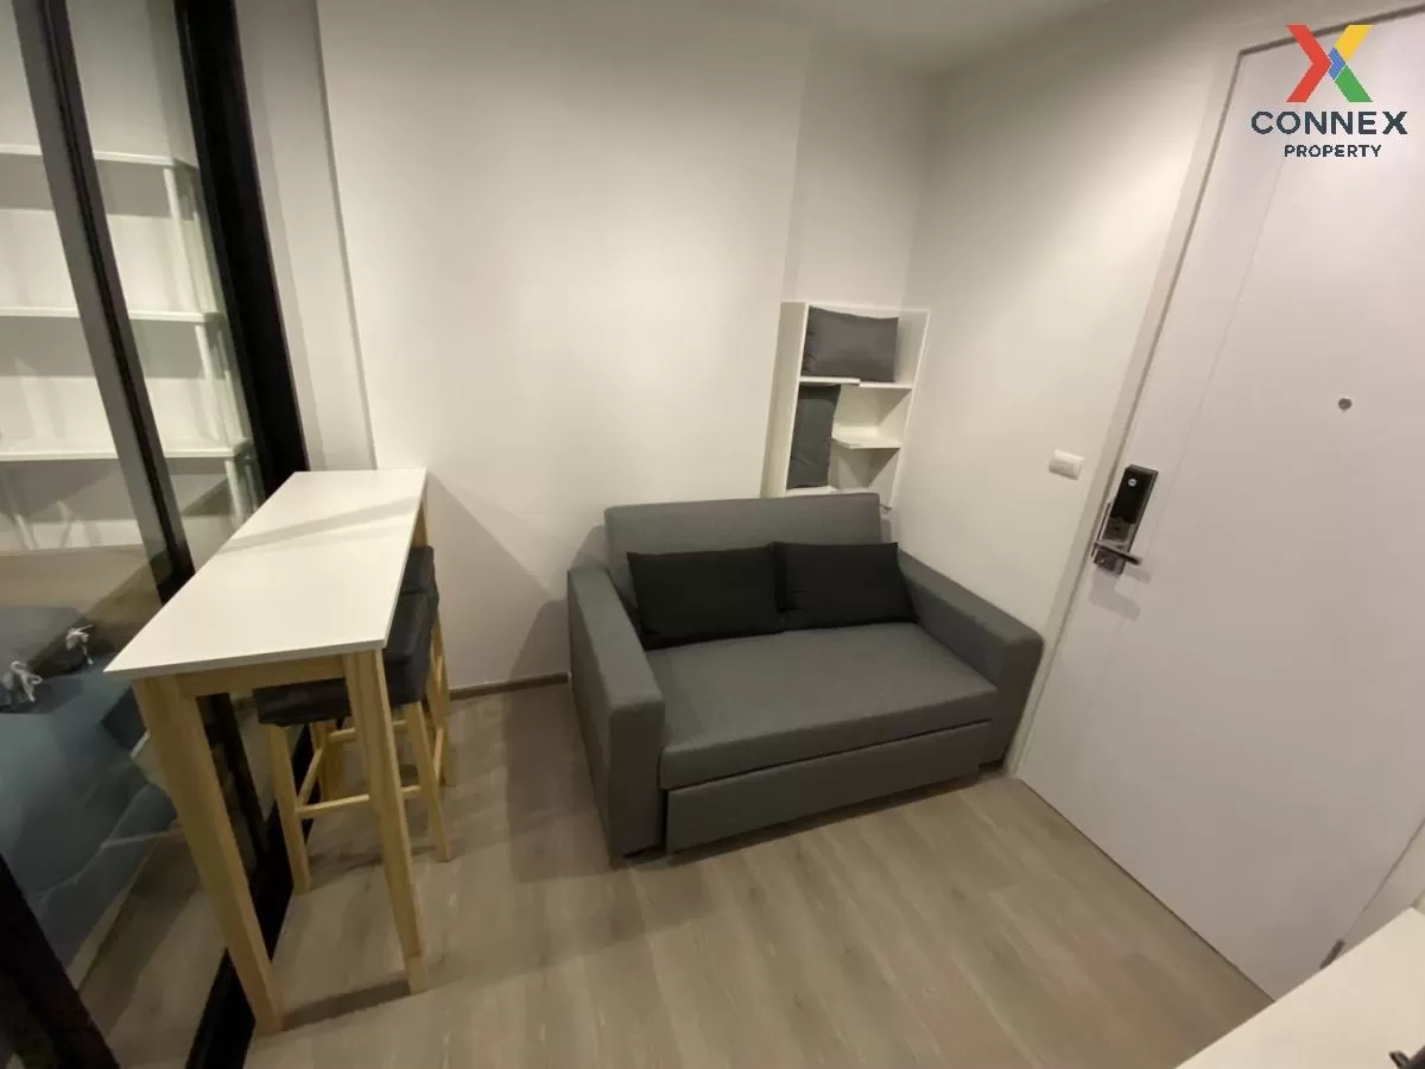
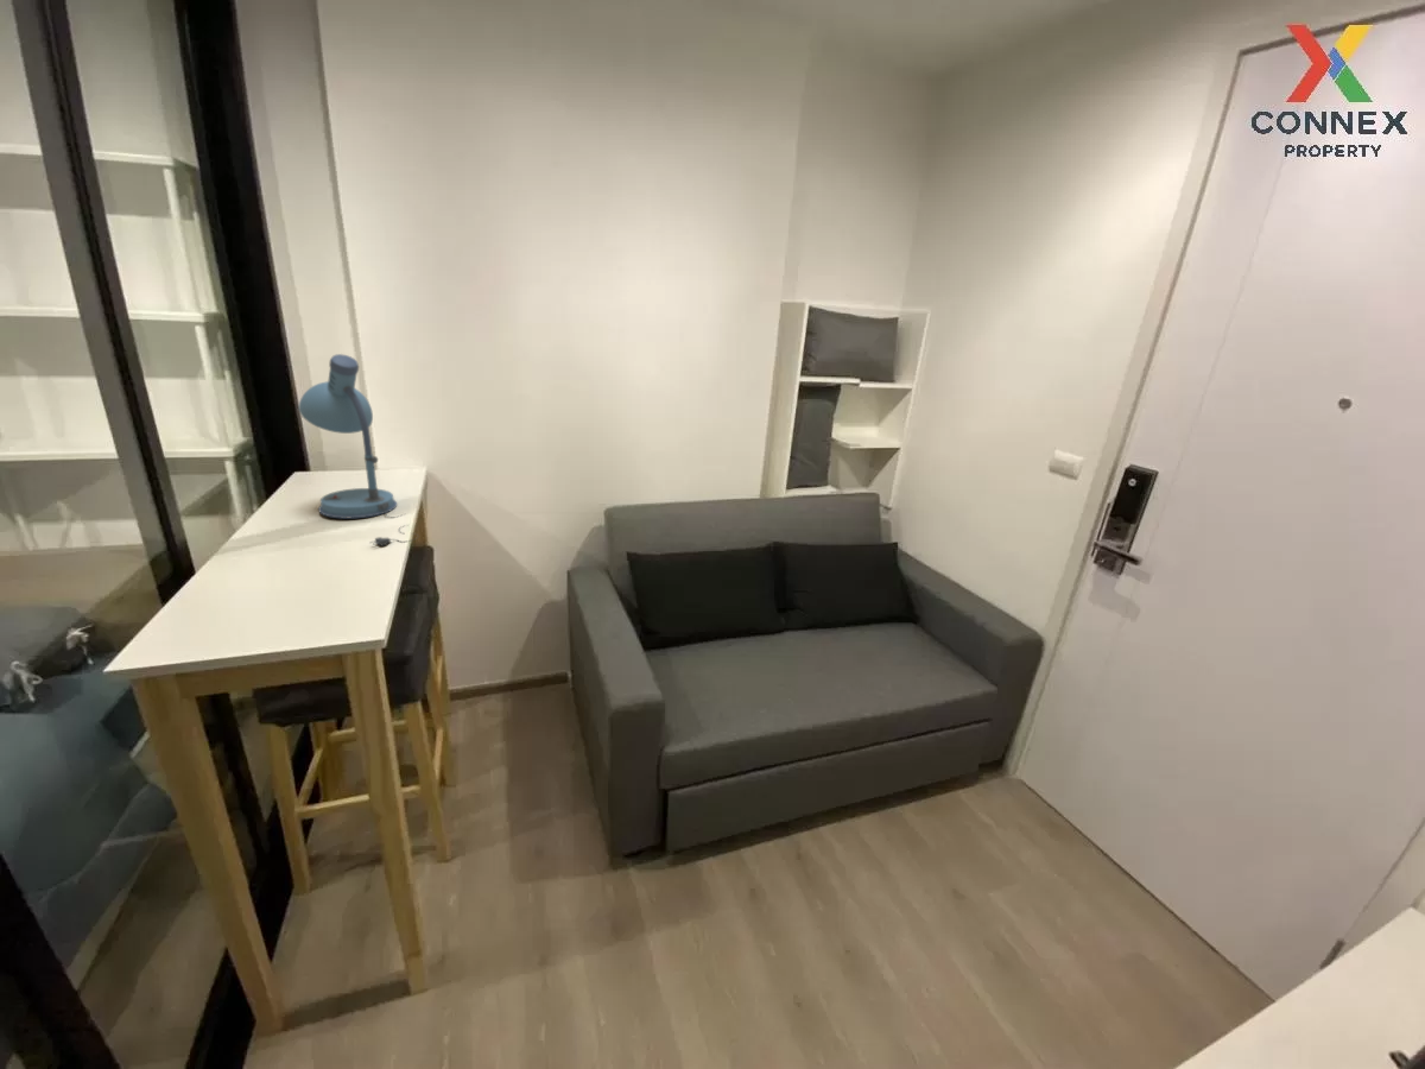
+ desk lamp (363, 441)
